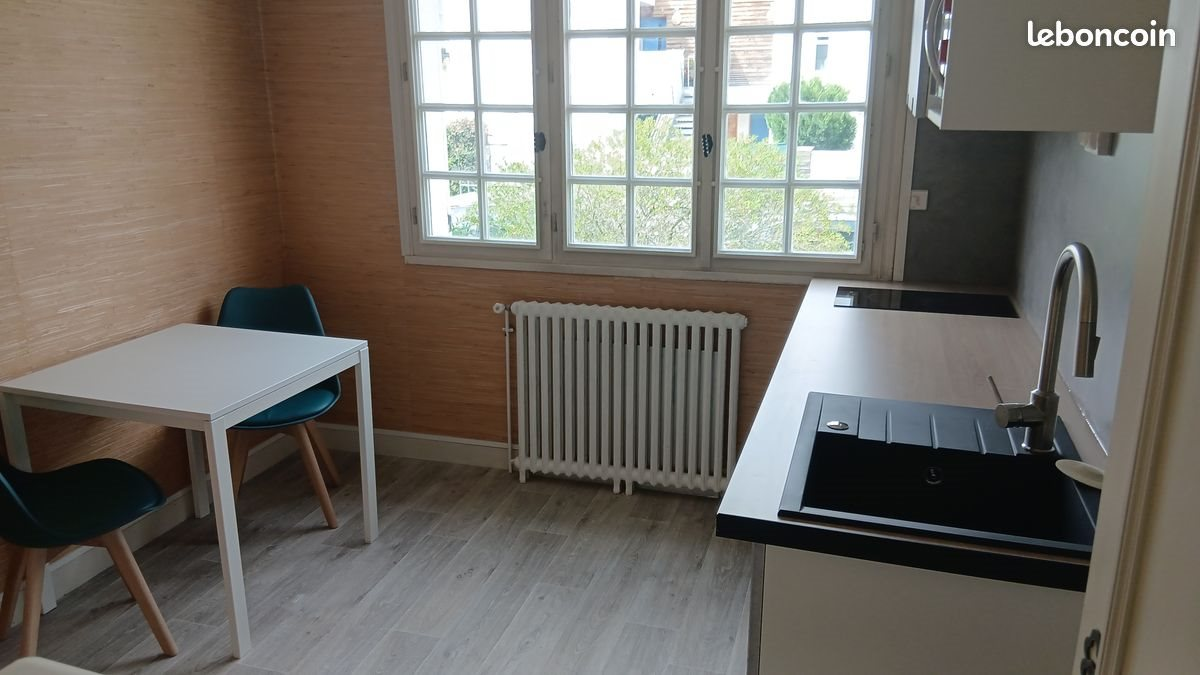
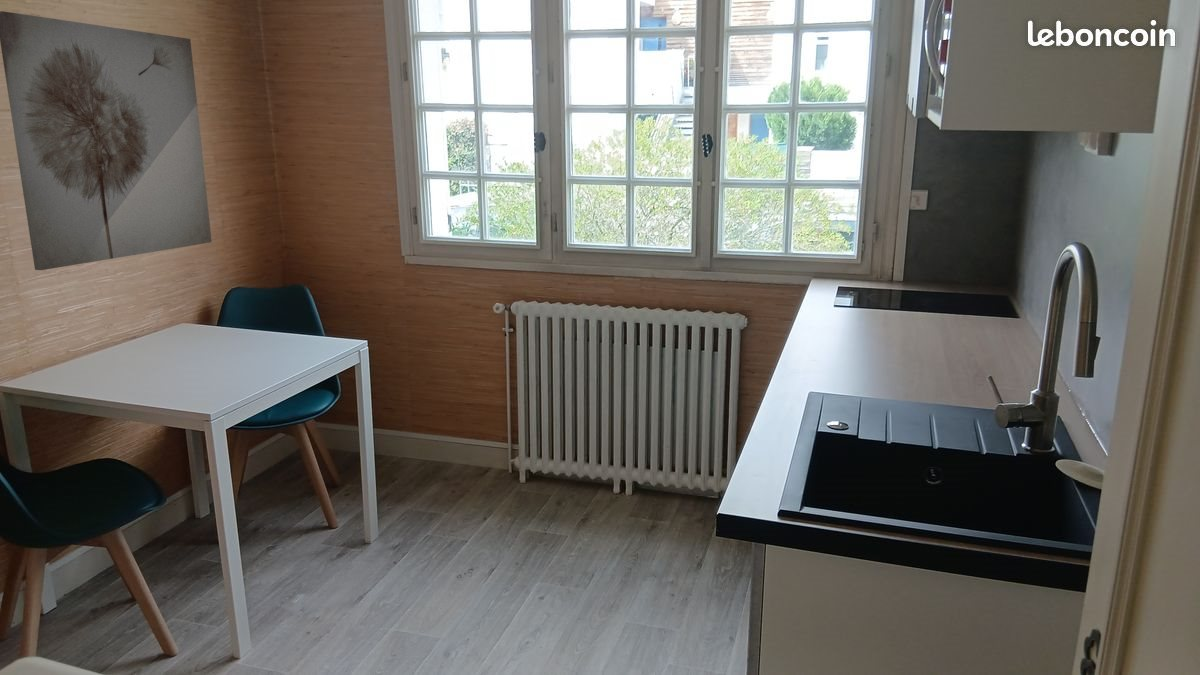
+ wall art (119, 144)
